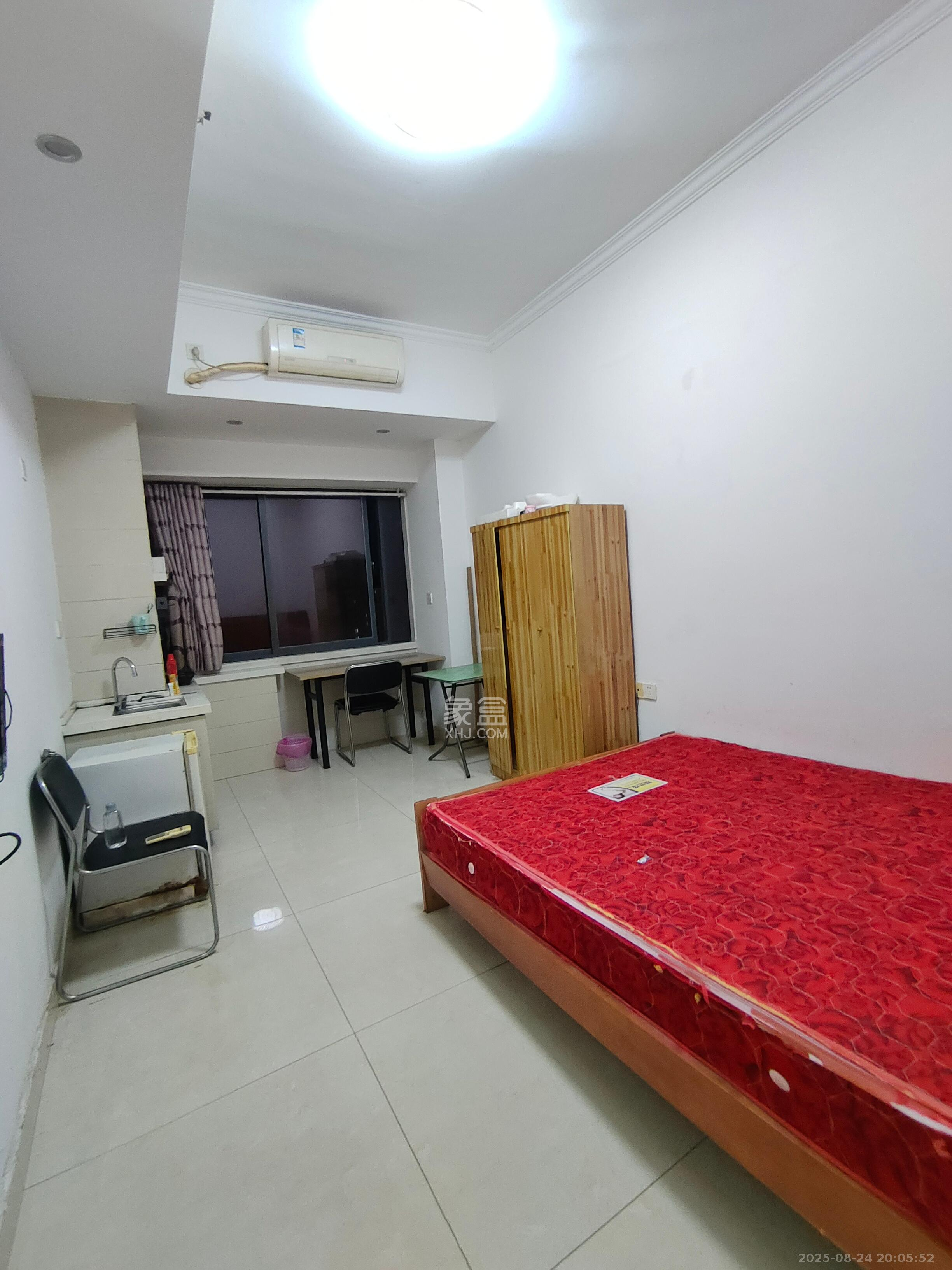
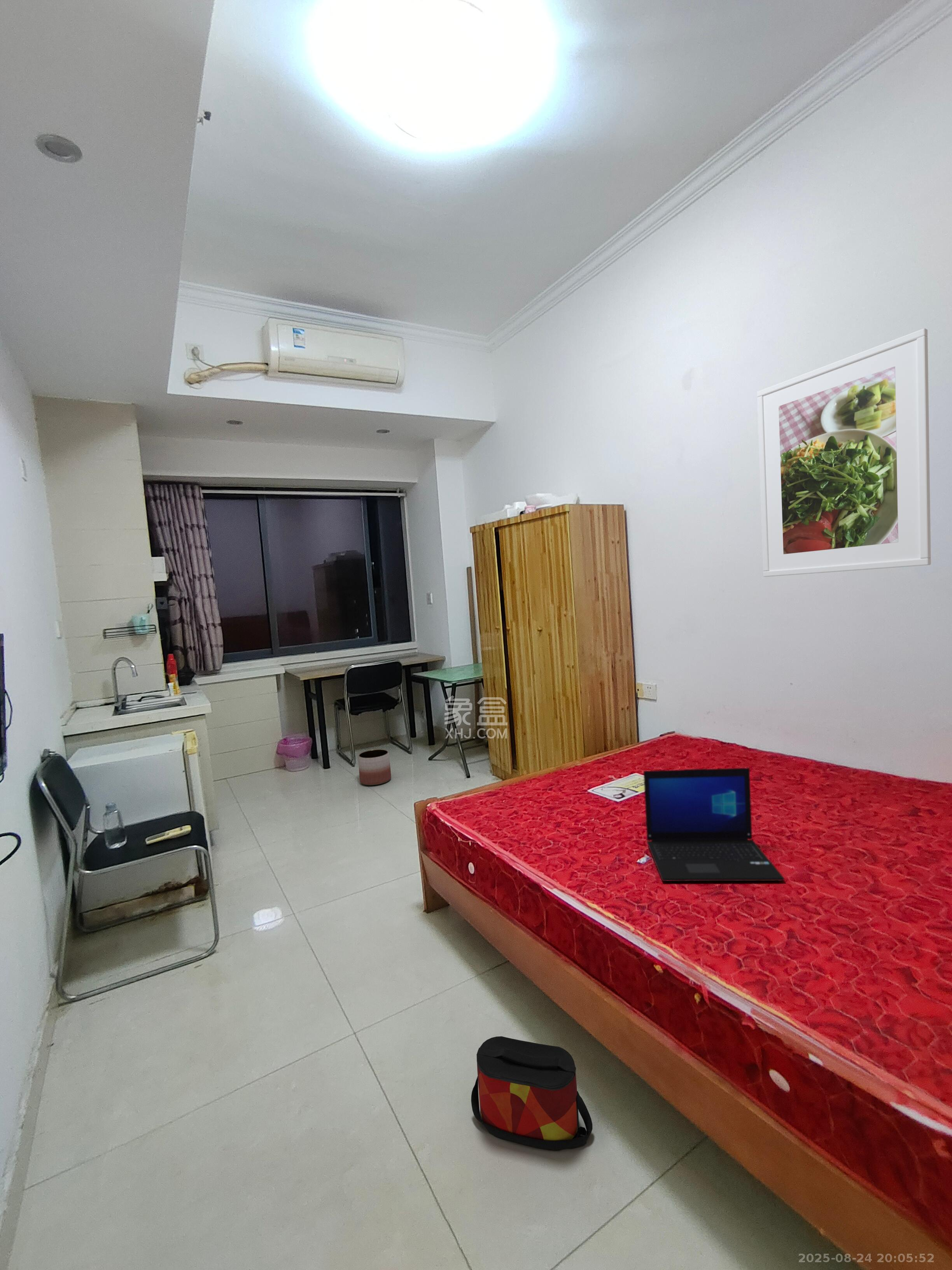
+ bag (530, 1089)
+ planter (374, 767)
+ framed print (835, 469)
+ laptop (708, 821)
